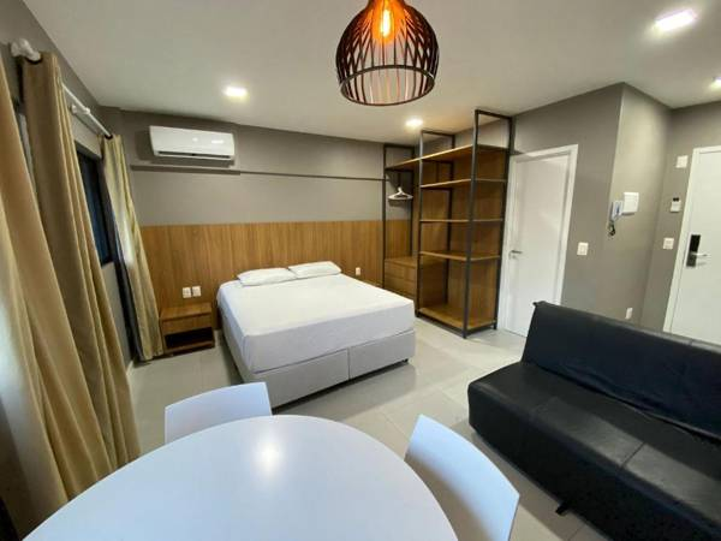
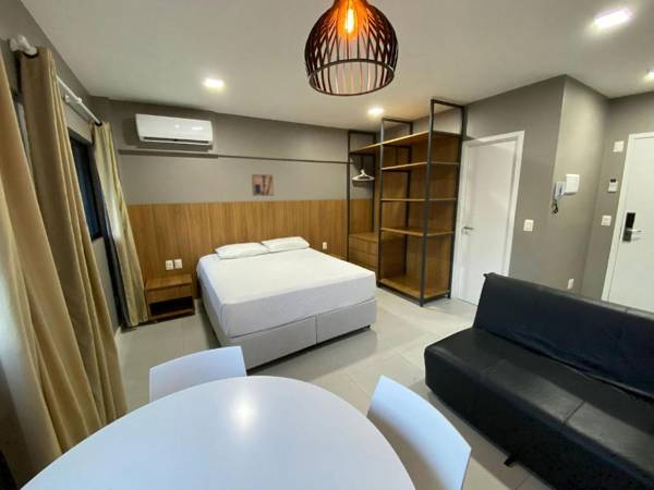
+ wall art (263, 185)
